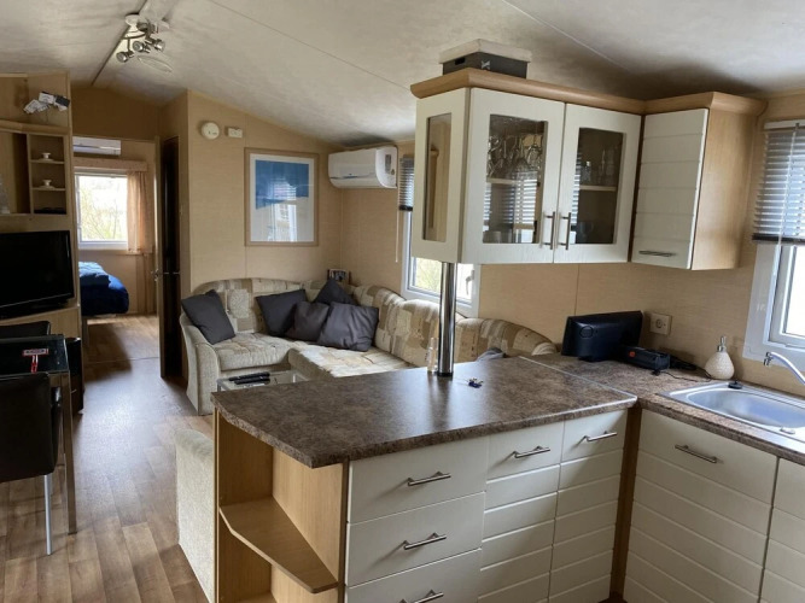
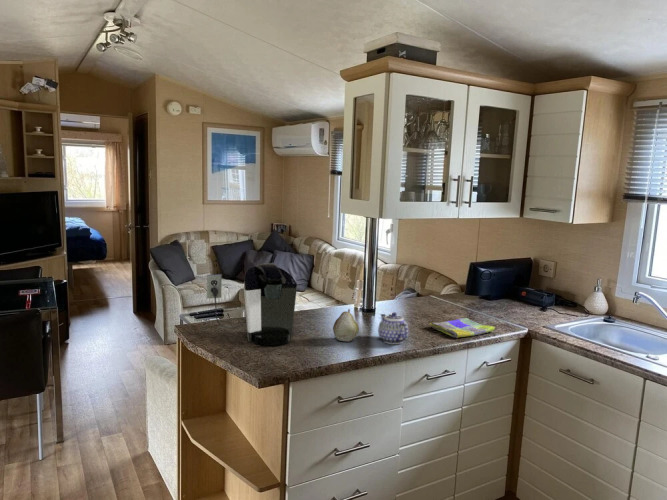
+ coffee maker (254, 302)
+ fruit (346, 325)
+ dish towel (461, 327)
+ teapot (393, 326)
